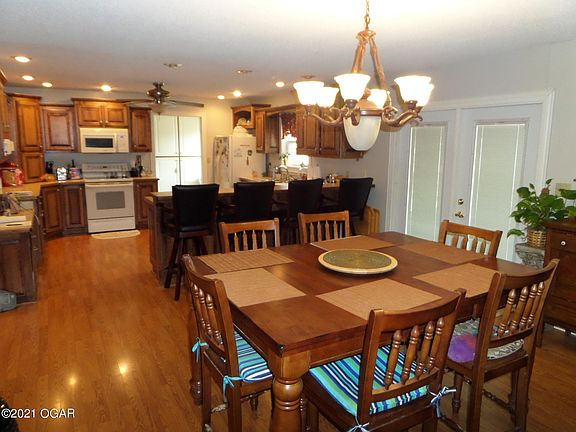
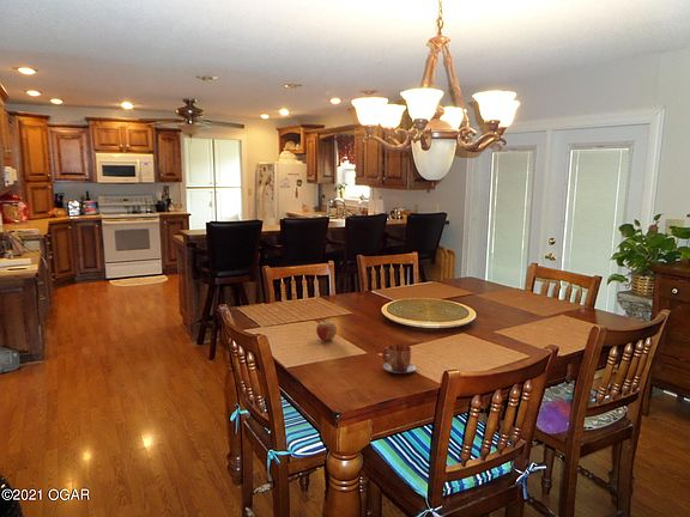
+ fruit (326, 329)
+ mug (398, 358)
